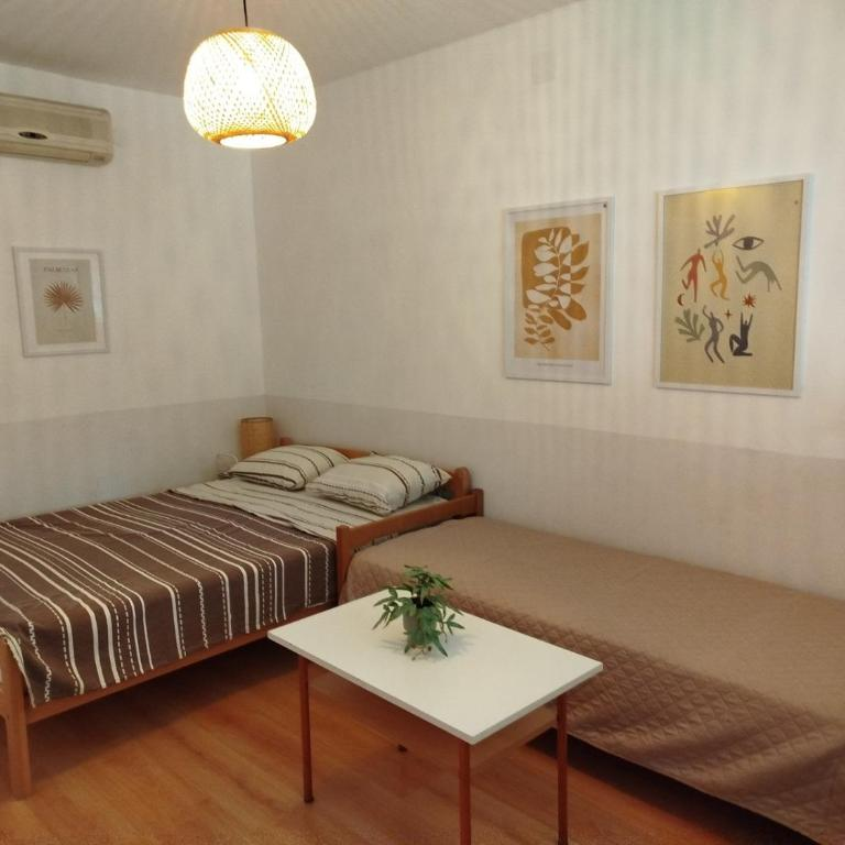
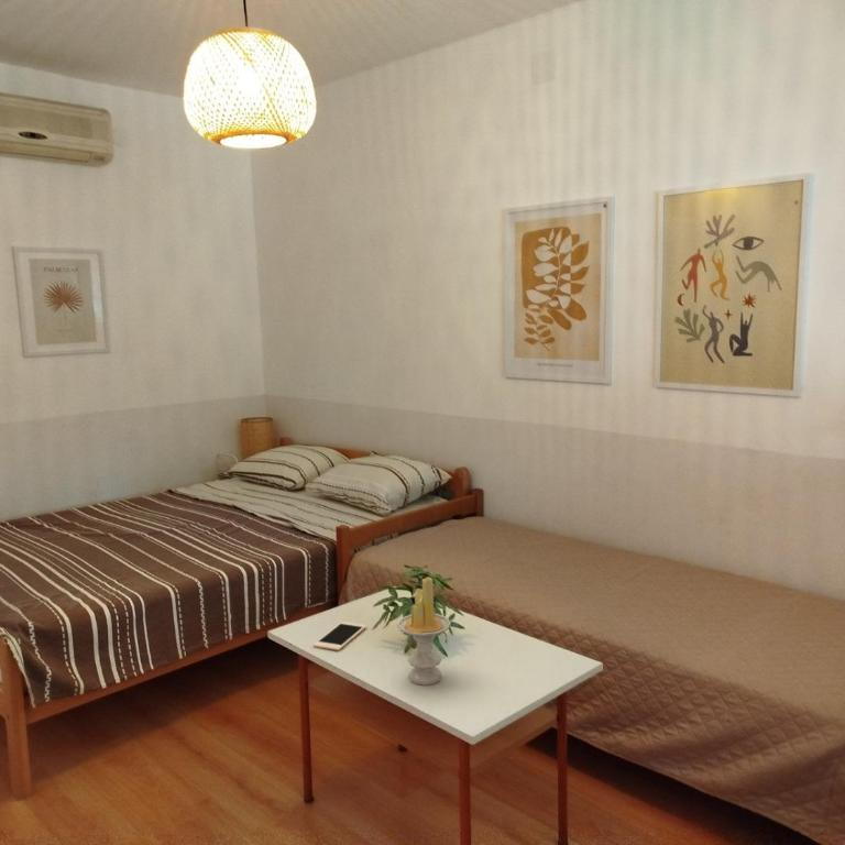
+ candle (424, 627)
+ cell phone (340, 635)
